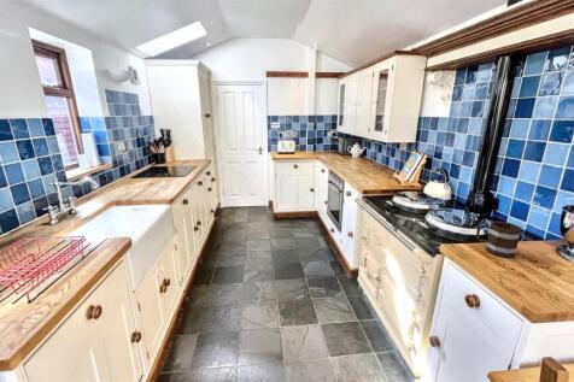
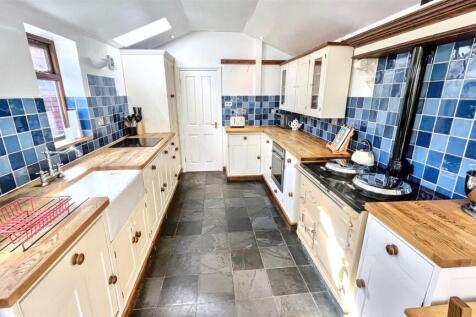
- mug (496, 236)
